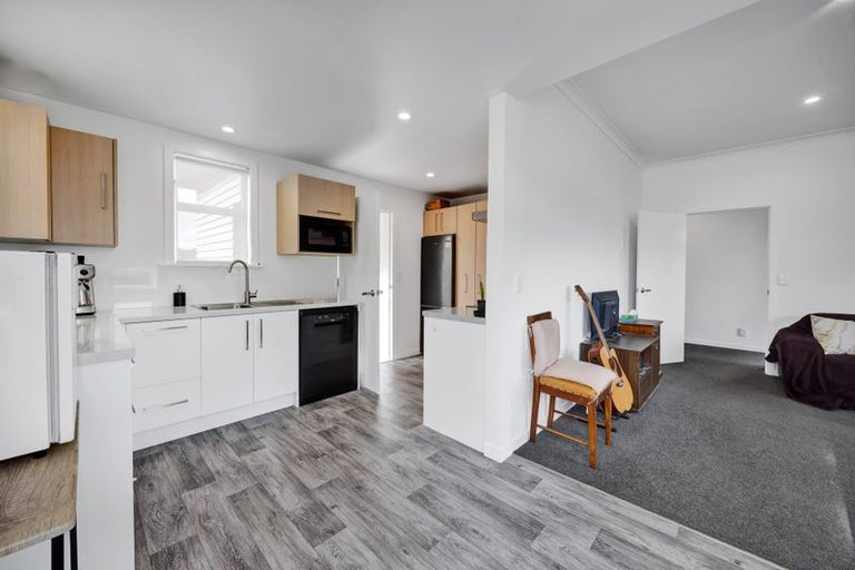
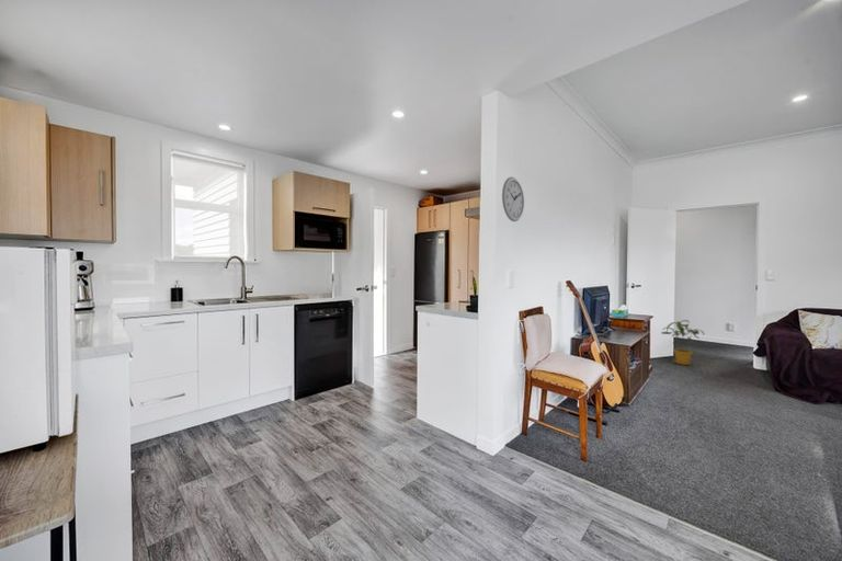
+ wall clock (514, 198)
+ house plant (678, 341)
